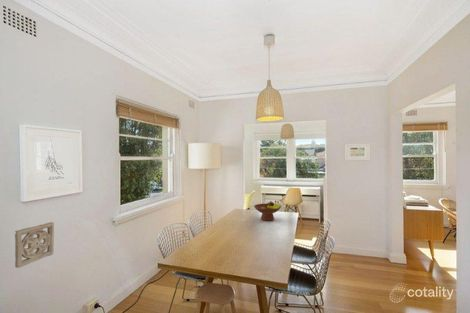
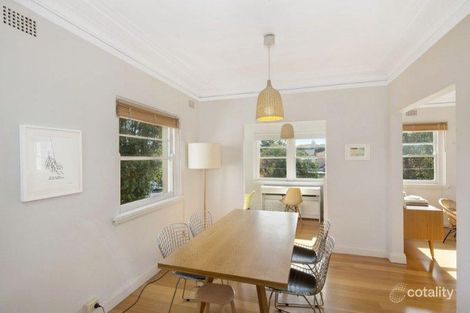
- wall ornament (35, 243)
- fruit bowl (267, 210)
